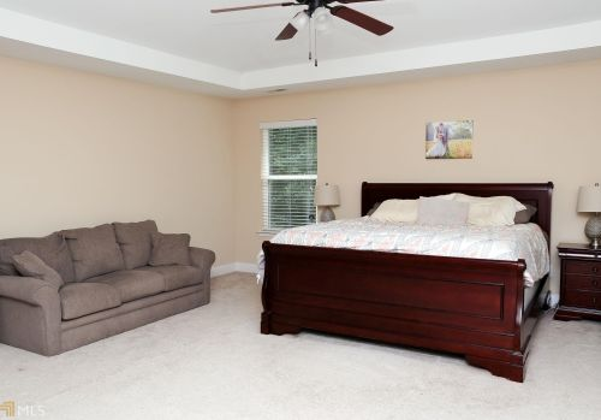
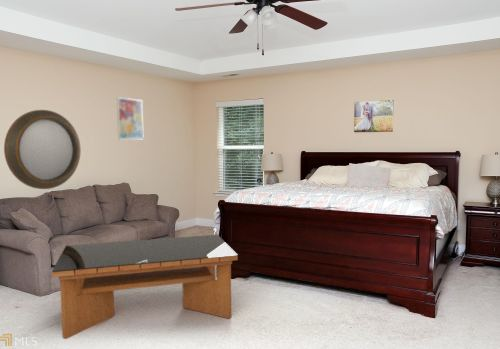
+ wall art (130, 119)
+ coffee table (148, 281)
+ home mirror (47, 149)
